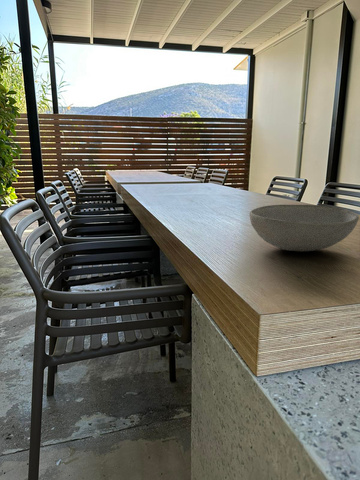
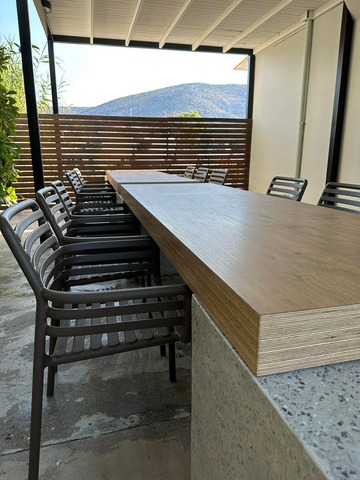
- bowl (299, 230)
